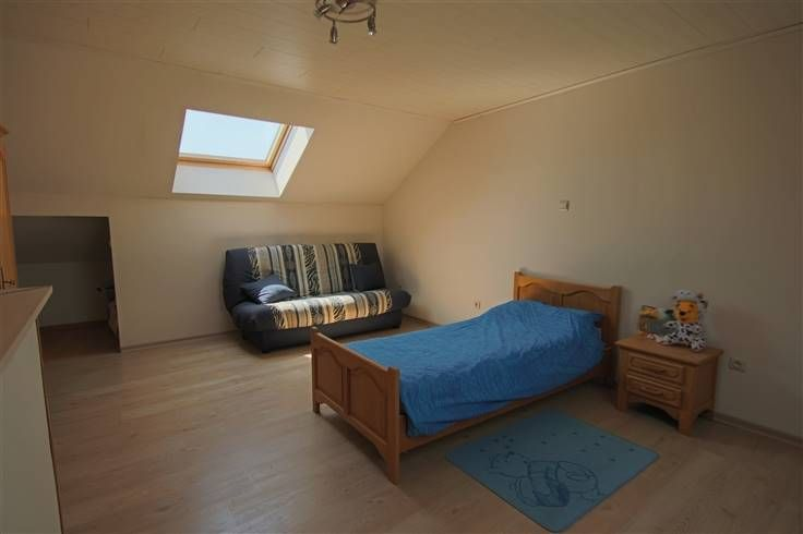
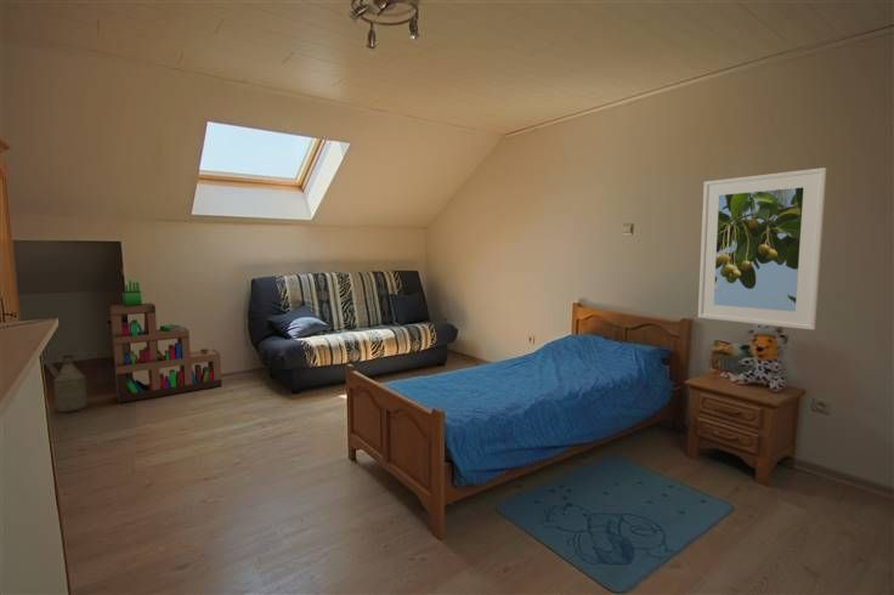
+ bookshelf (166, 335)
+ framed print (756, 250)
+ watering can (67, 380)
